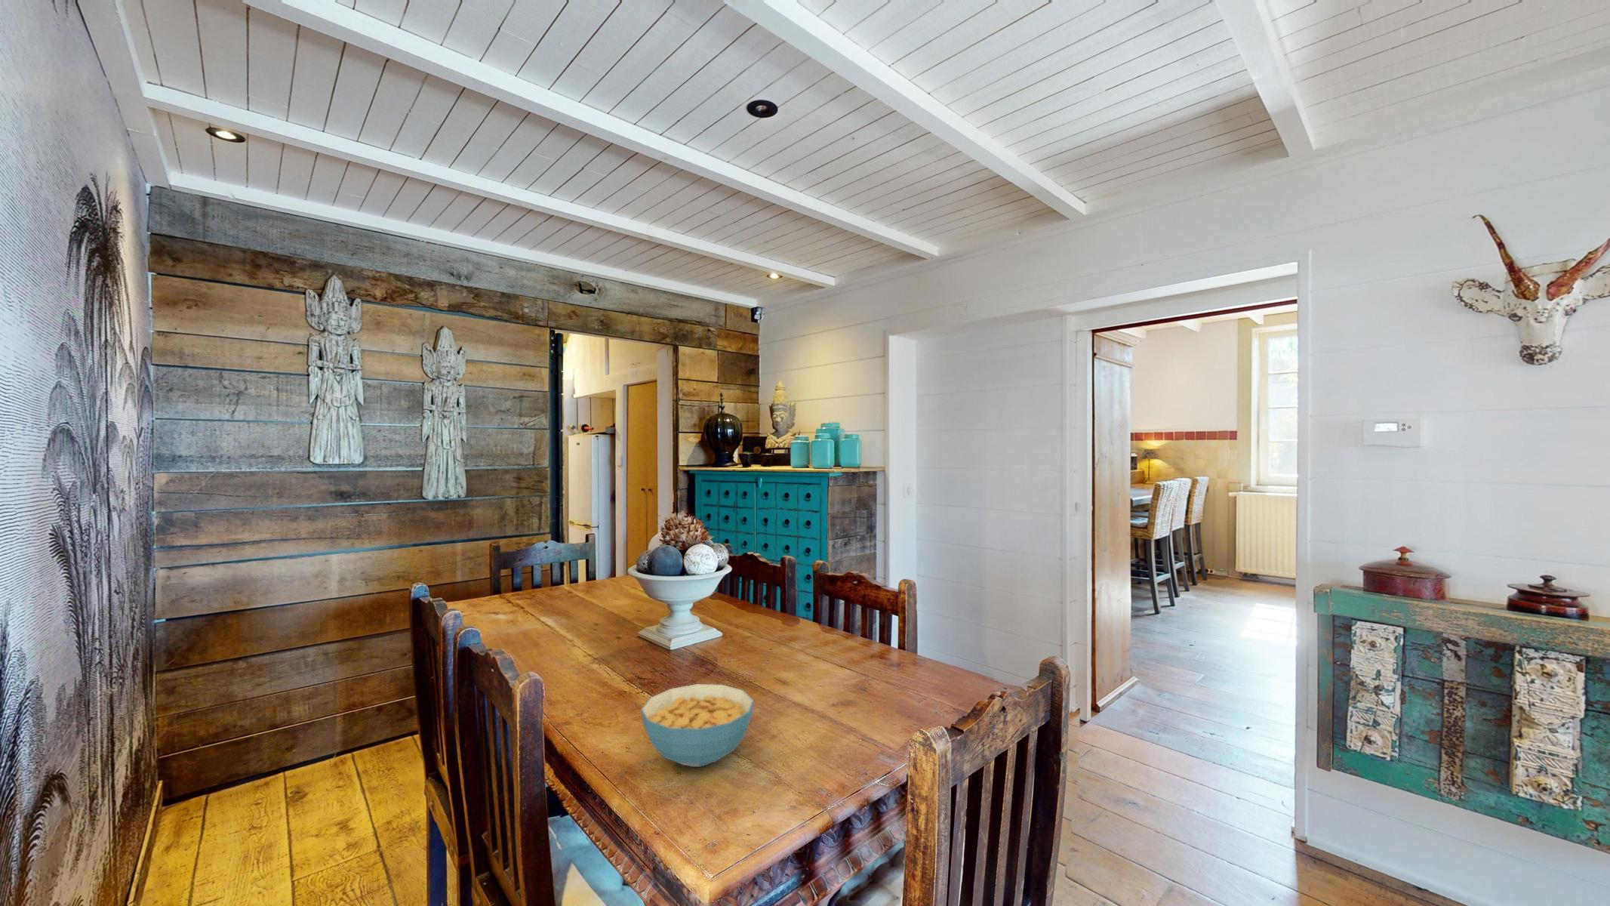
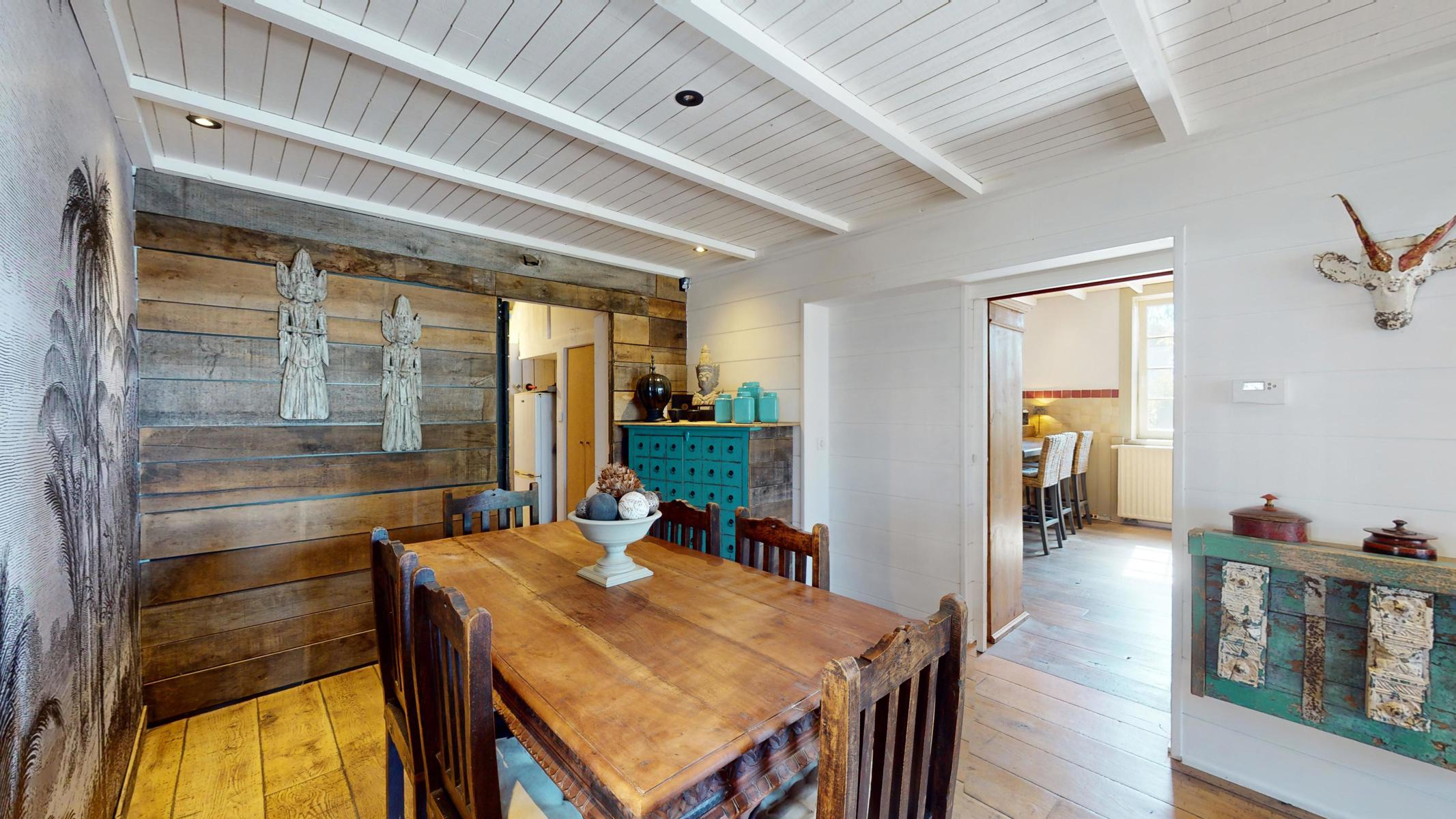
- cereal bowl (698, 731)
